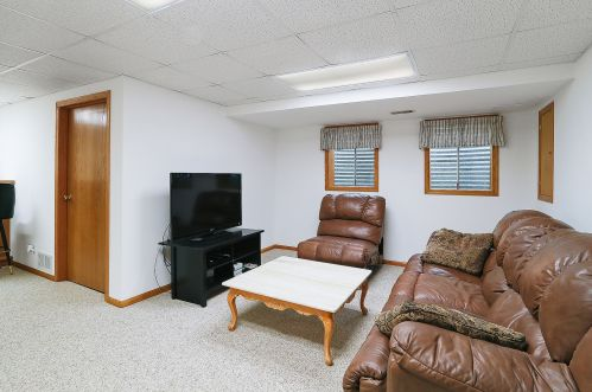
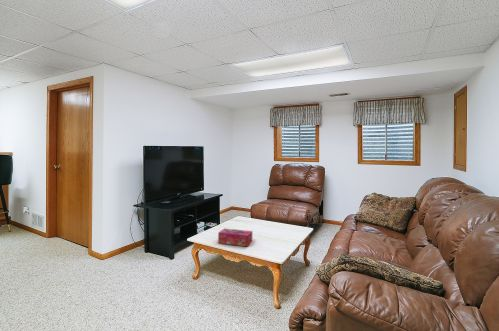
+ tissue box (235, 237)
